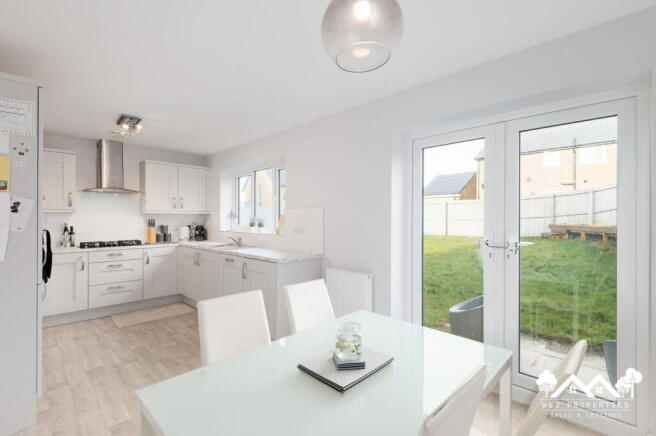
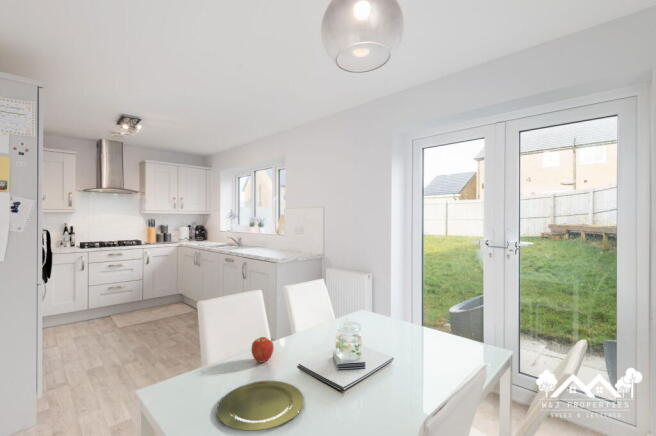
+ plate (261, 402)
+ apple (262, 349)
